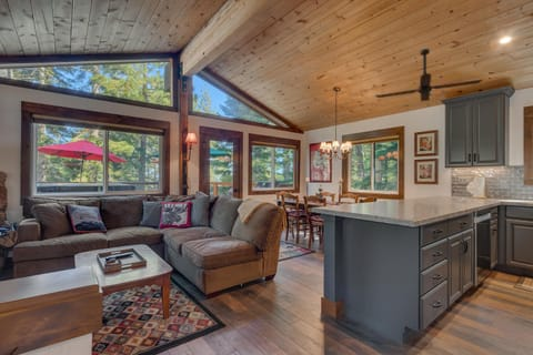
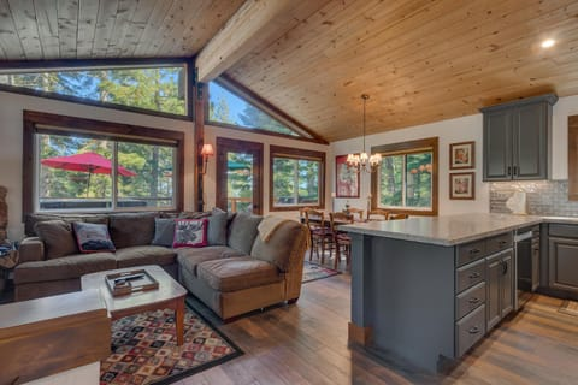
- ceiling fan (424, 71)
